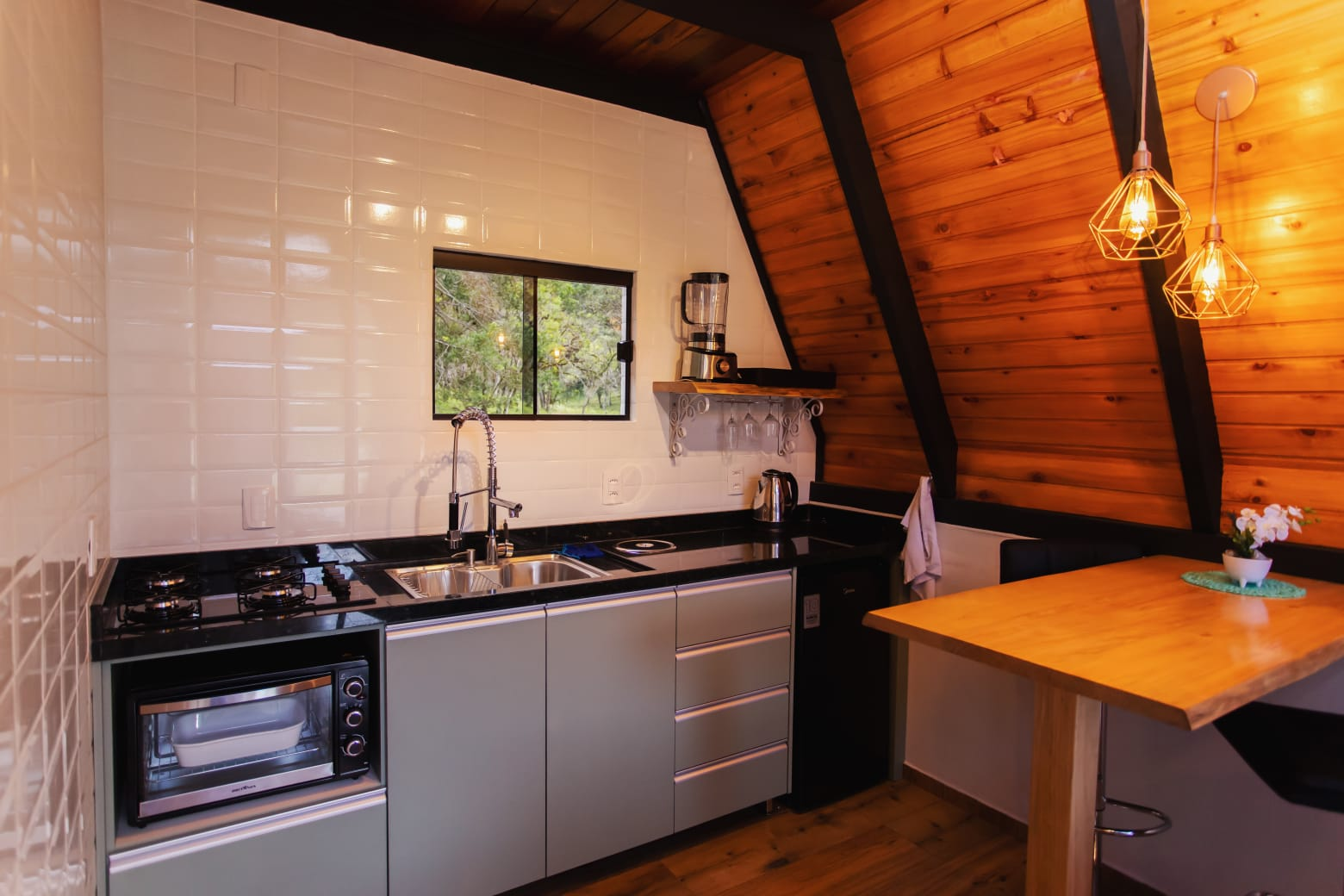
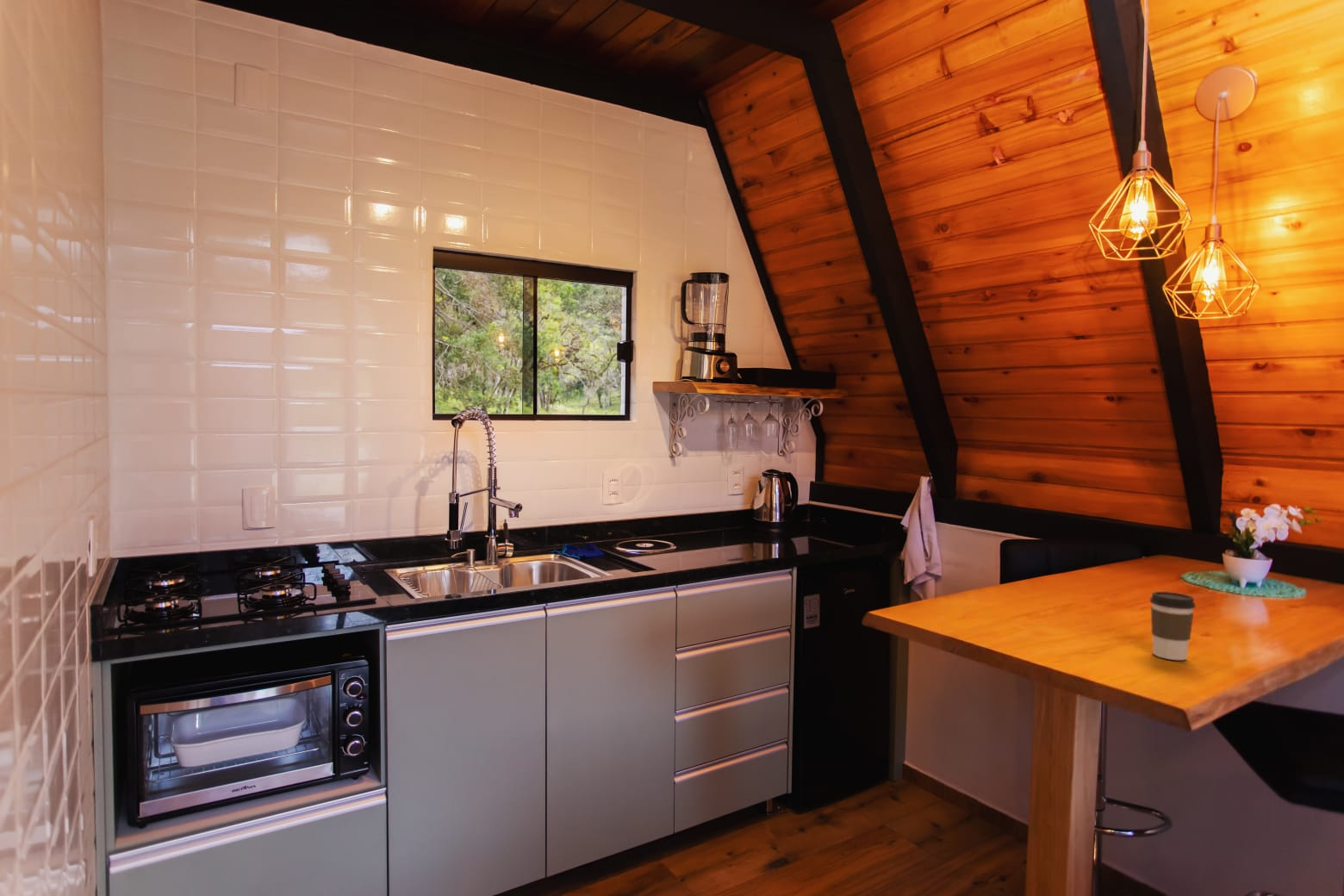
+ coffee cup (1171, 625)
